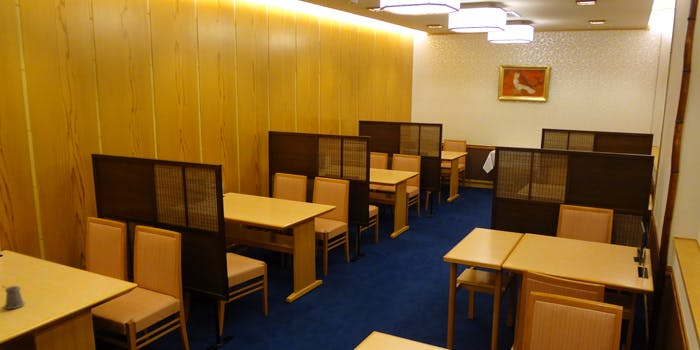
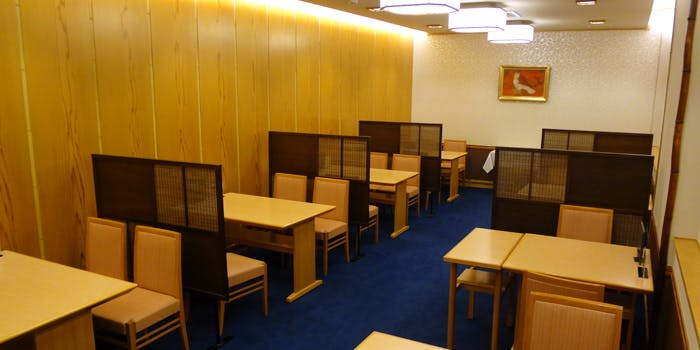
- pepper shaker (12, 295)
